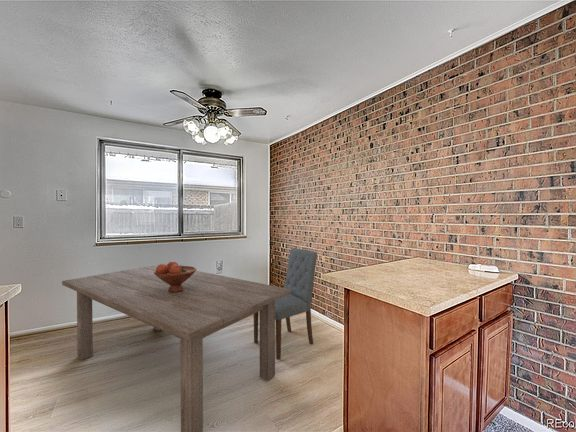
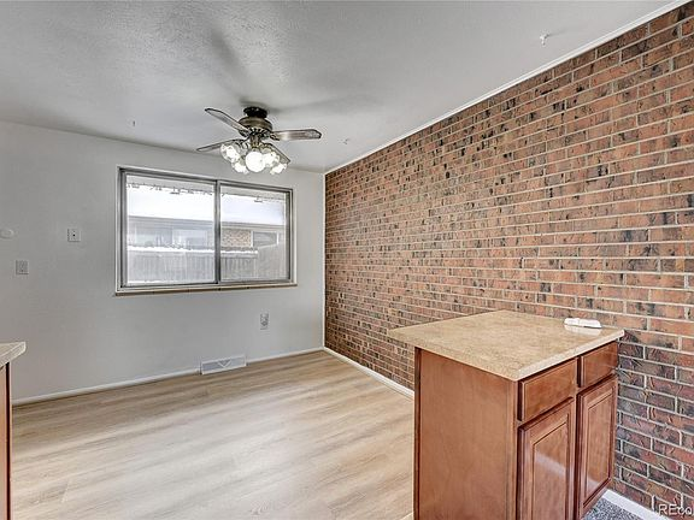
- fruit bowl (175, 276)
- dining chair (285, 297)
- dining table (170, 325)
